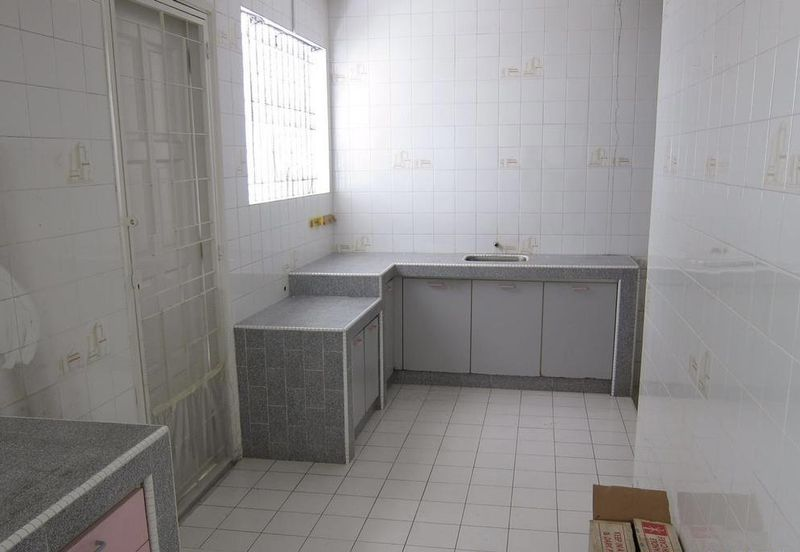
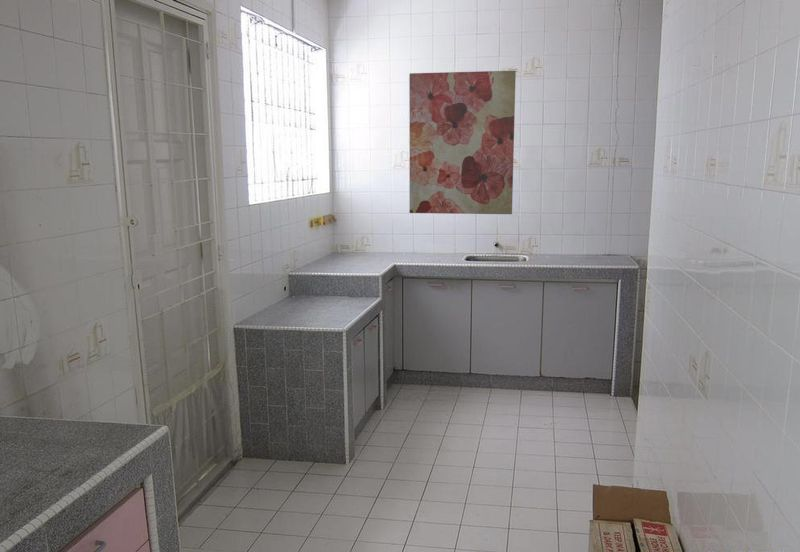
+ wall art (461, 144)
